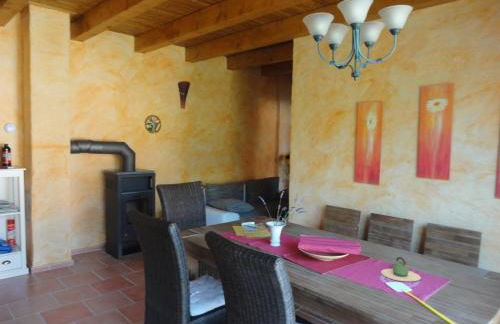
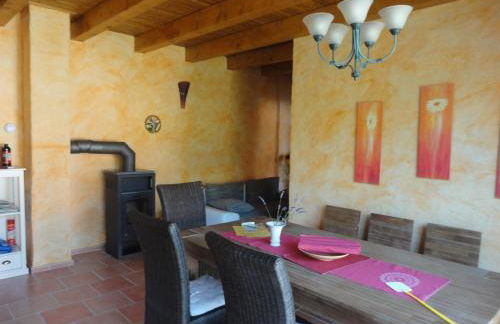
- teapot (400, 265)
